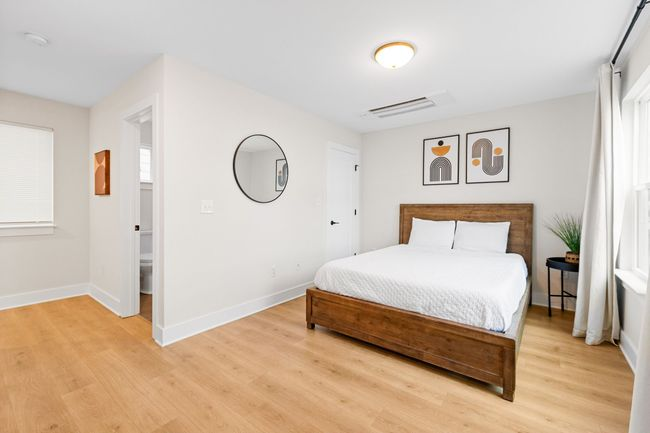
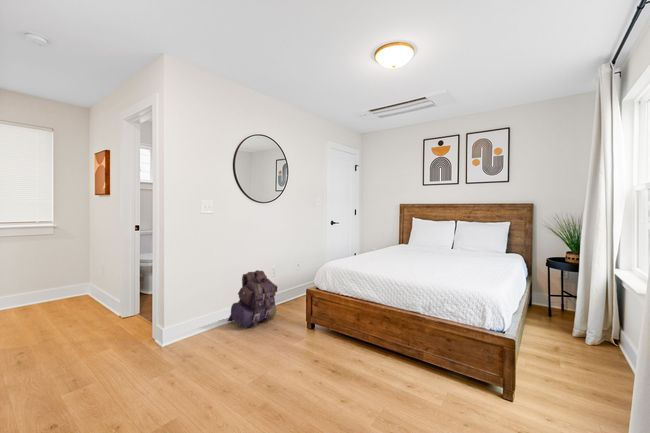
+ backpack (255, 296)
